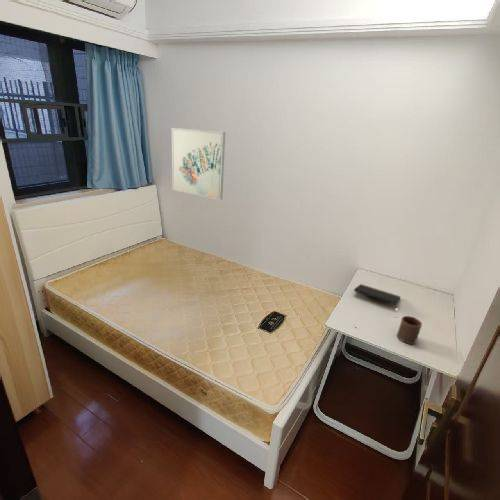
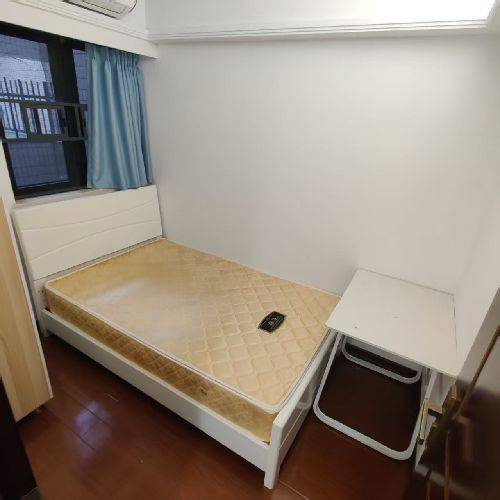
- cup (409, 330)
- wall art (196, 163)
- notepad (377, 293)
